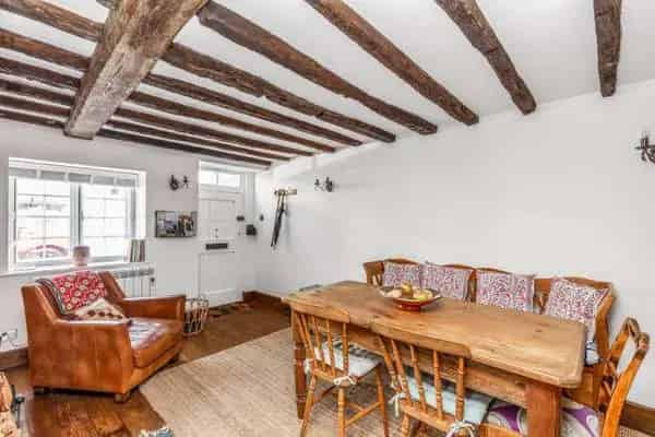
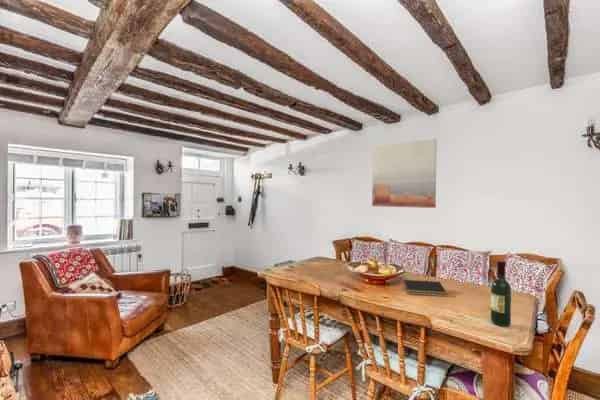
+ notepad (424, 287)
+ wine bottle (500, 292)
+ wall art (401, 175)
